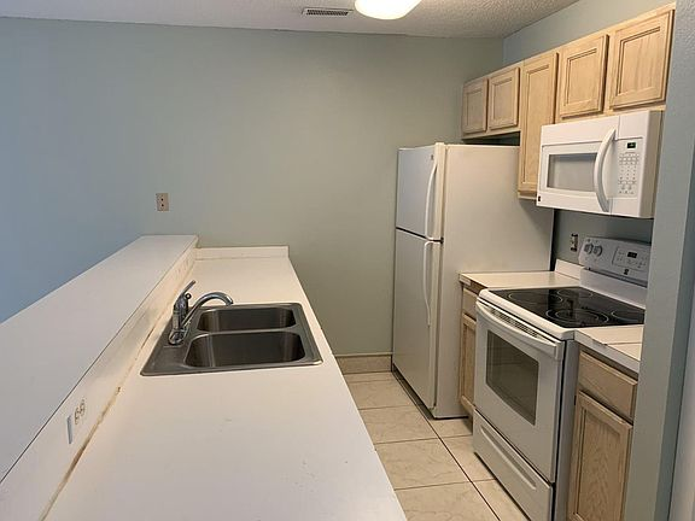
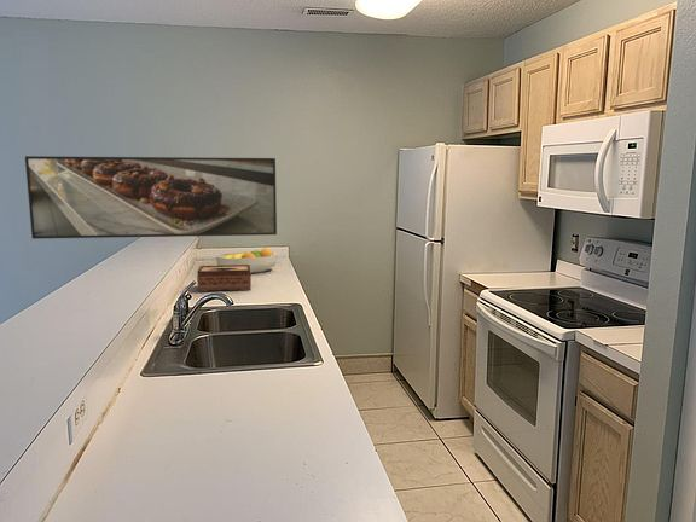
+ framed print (157, 197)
+ fruit bowl (246, 259)
+ tissue box (225, 277)
